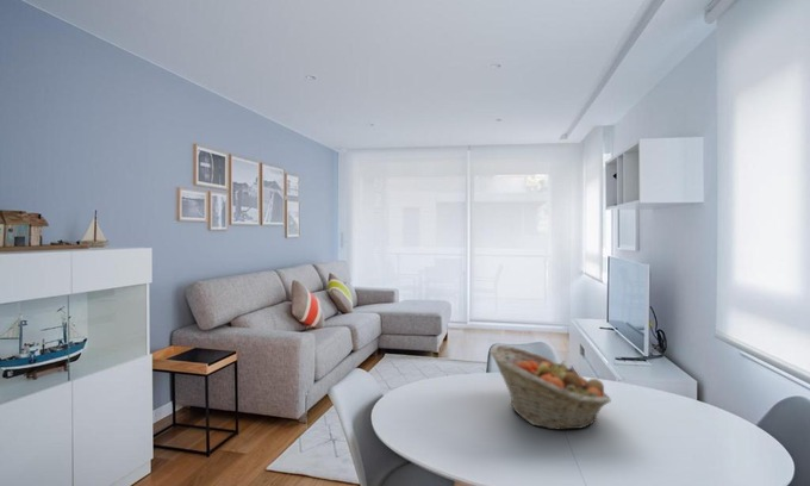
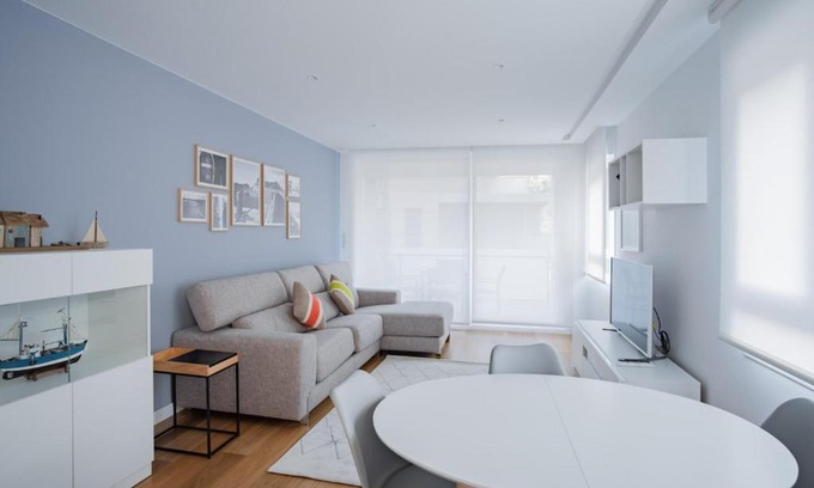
- fruit basket (546, 381)
